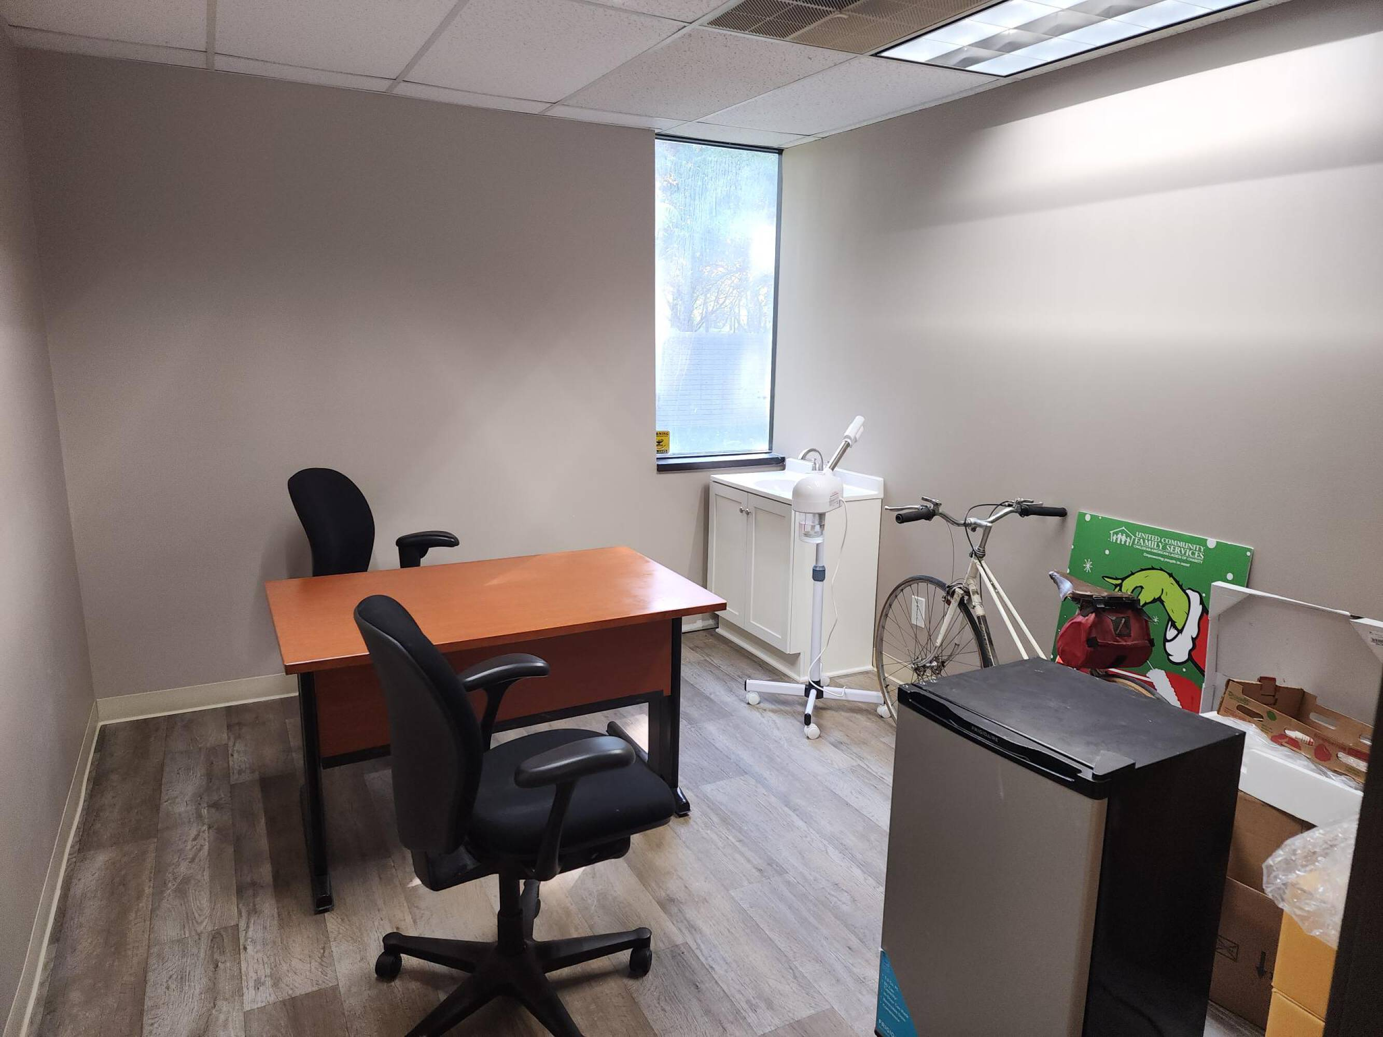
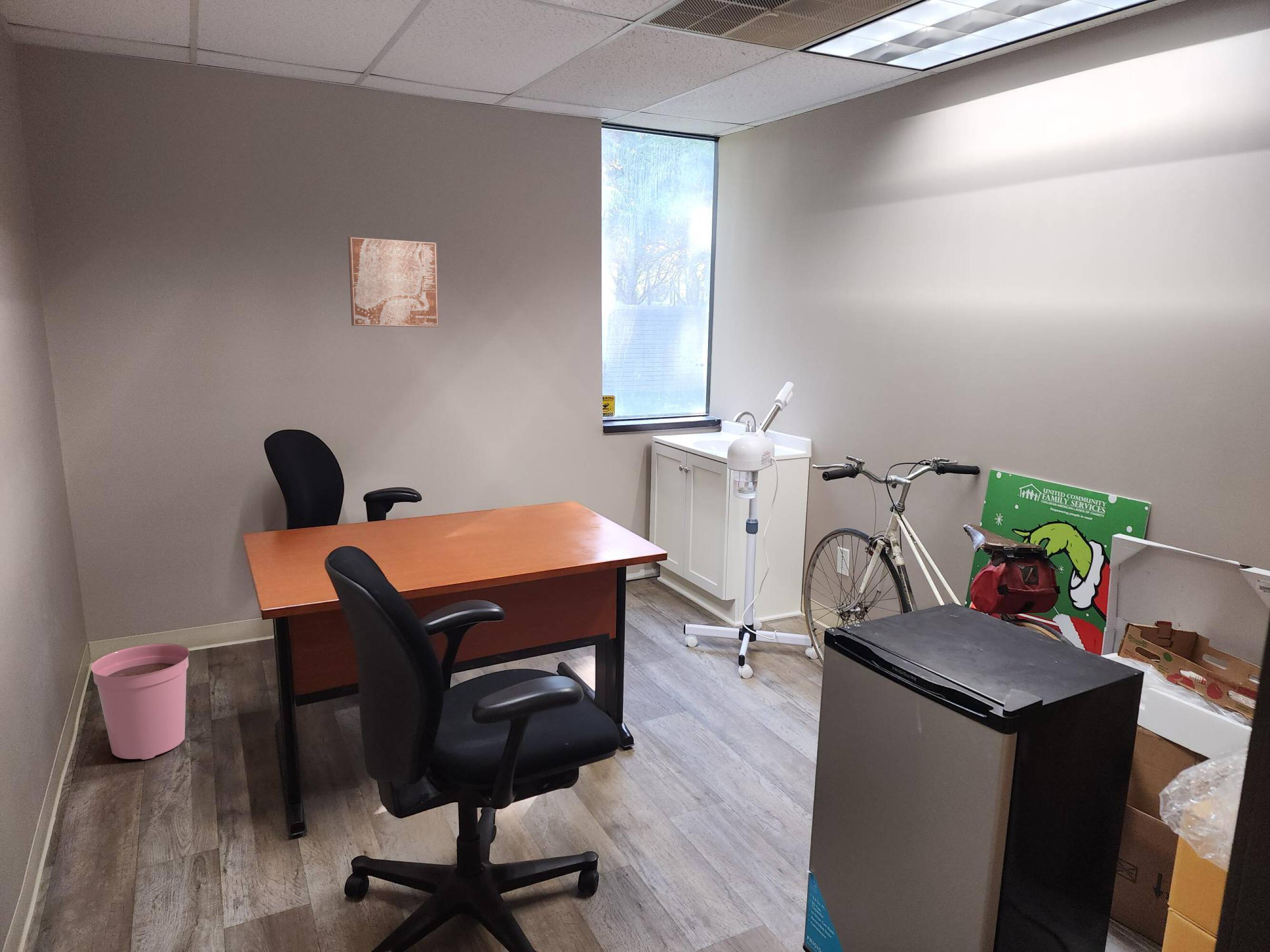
+ plant pot (145, 703)
+ wall art (394, 283)
